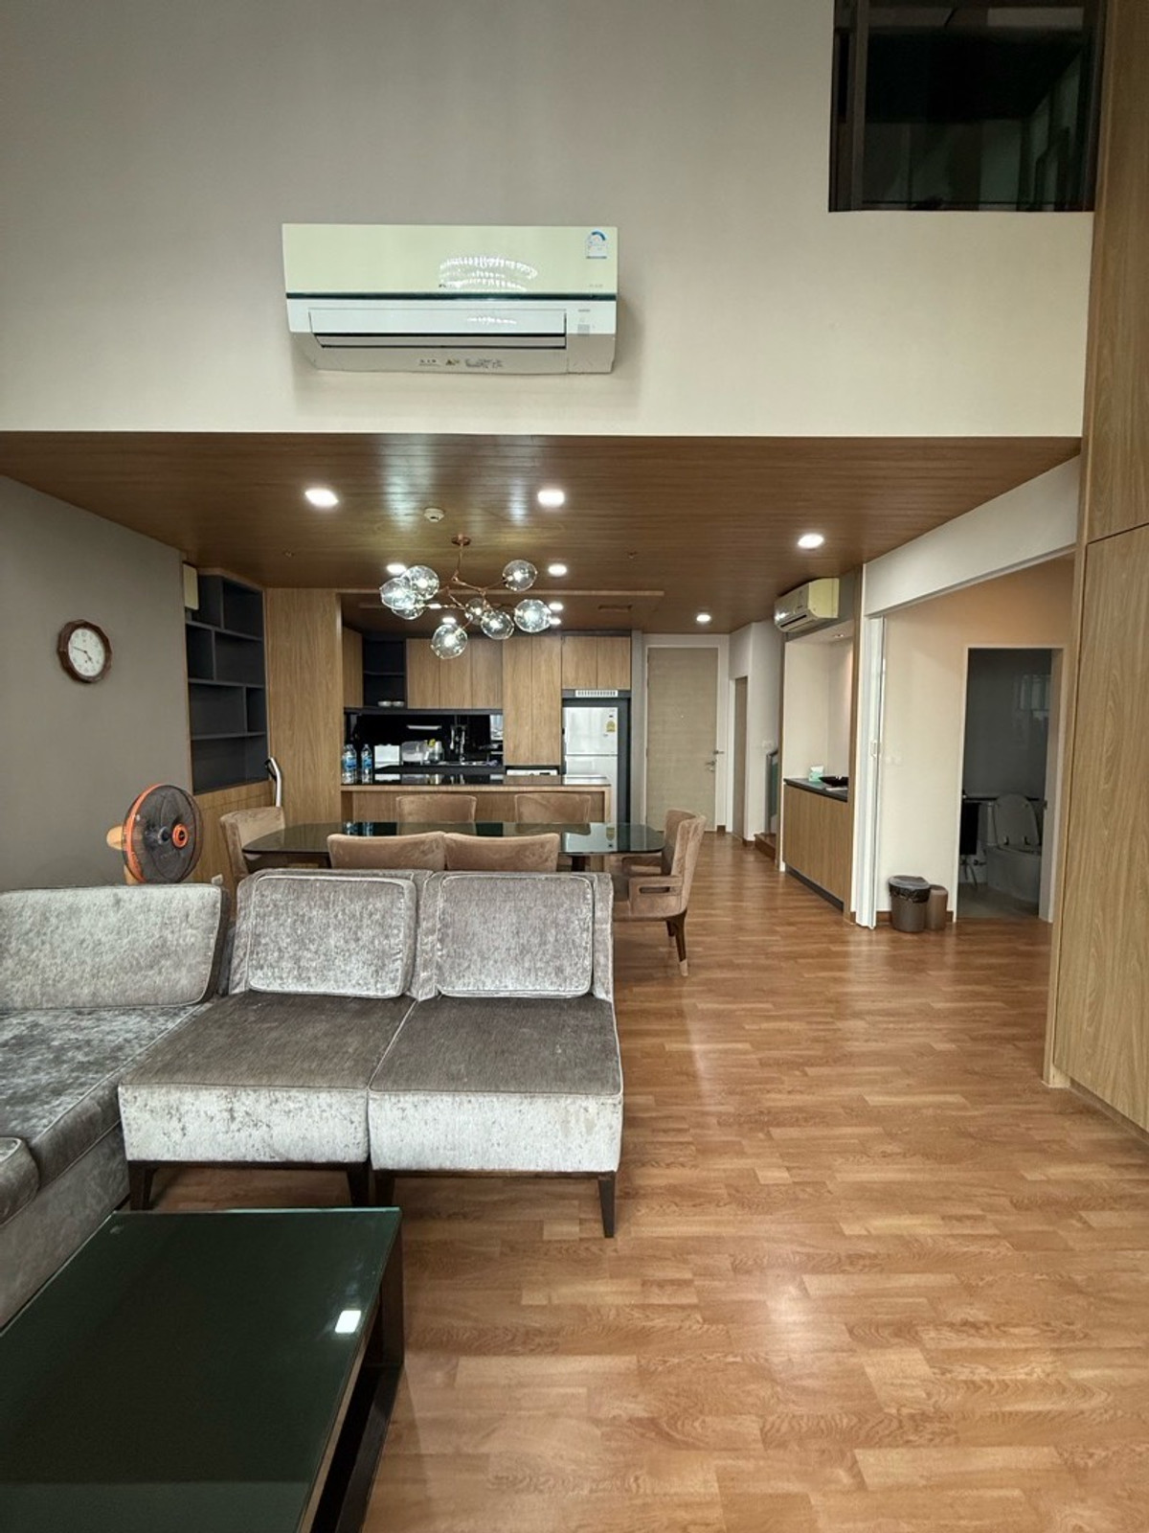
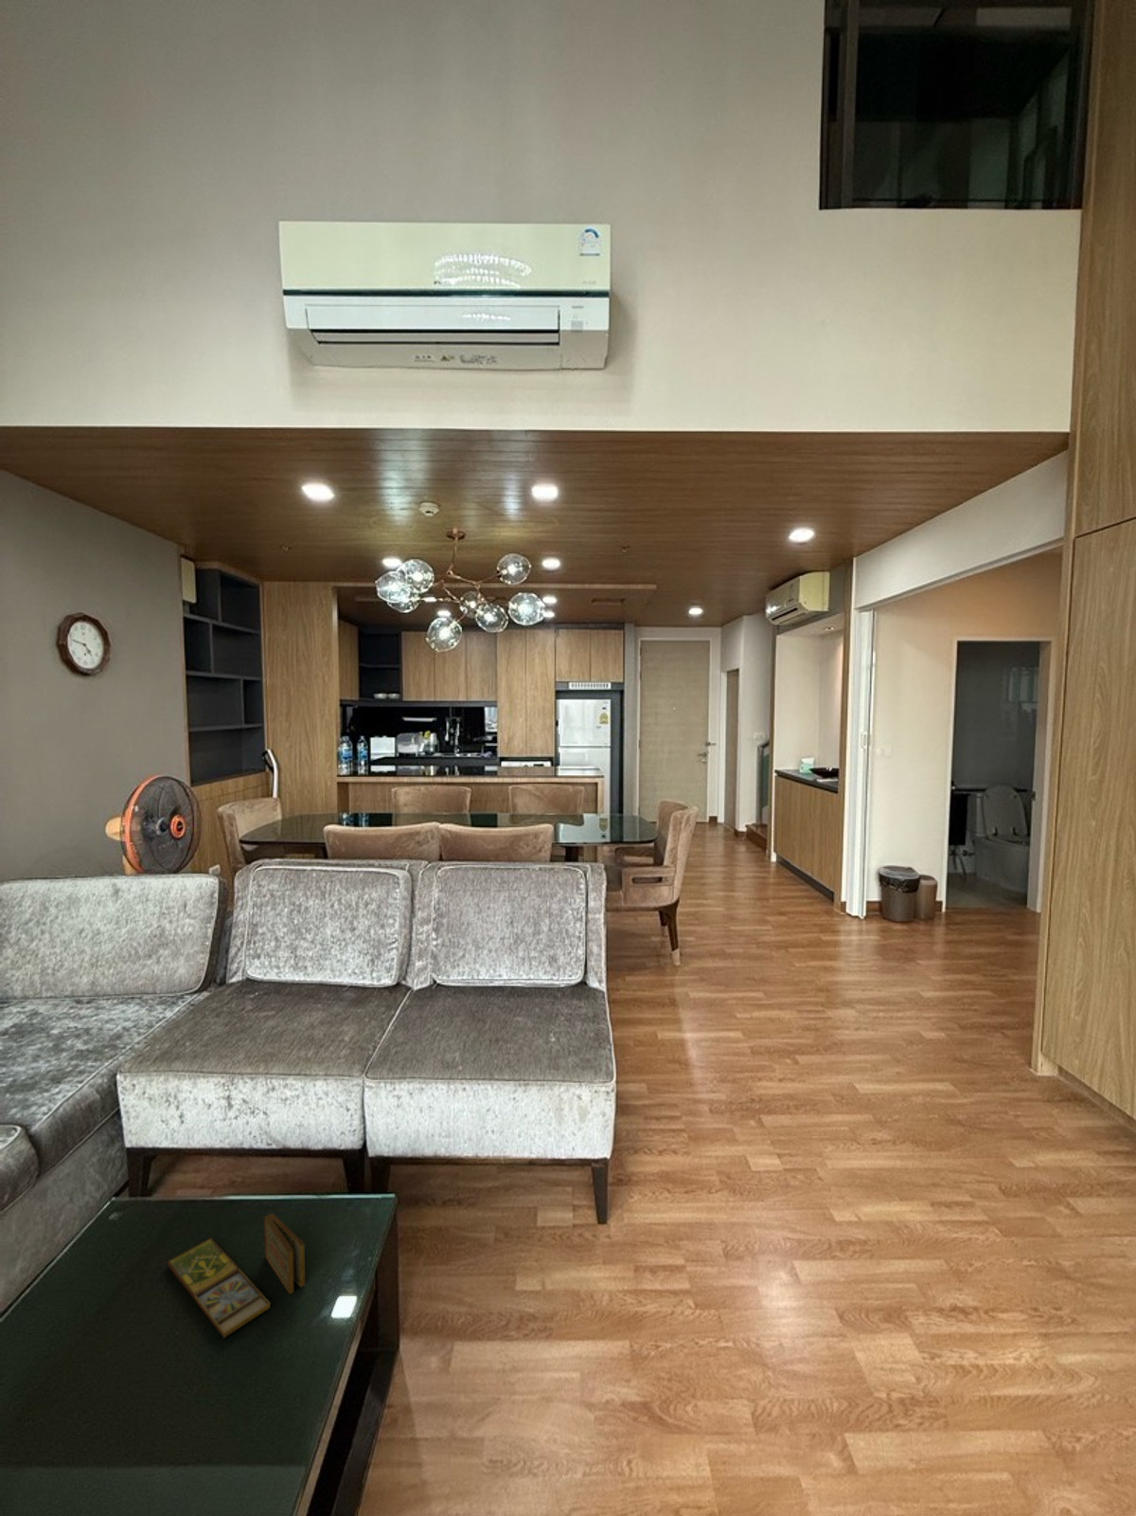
+ board game (229, 1257)
